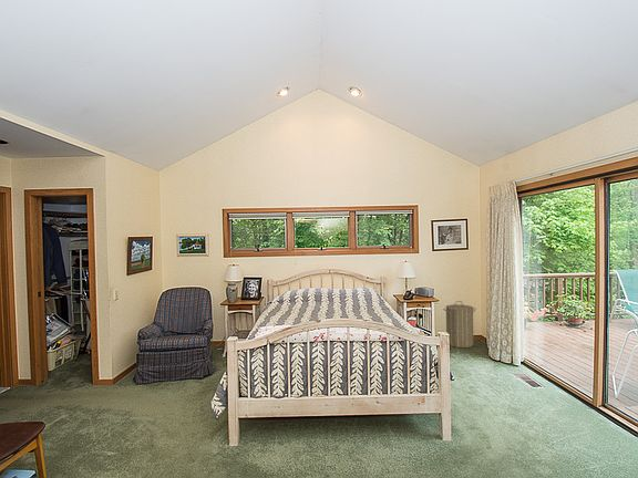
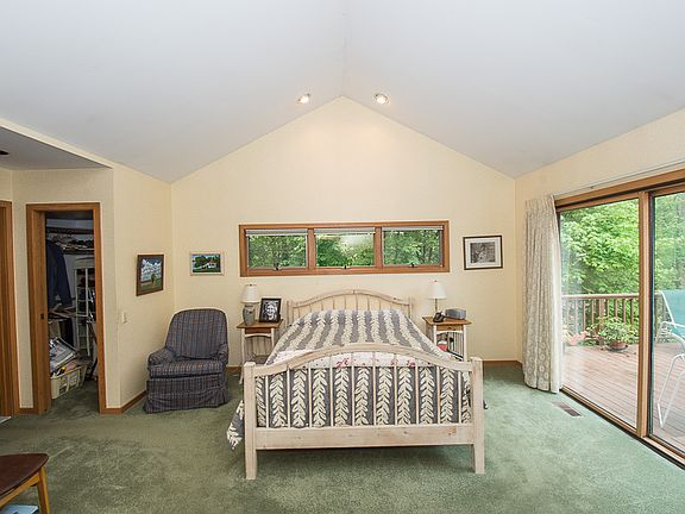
- laundry hamper (459, 322)
